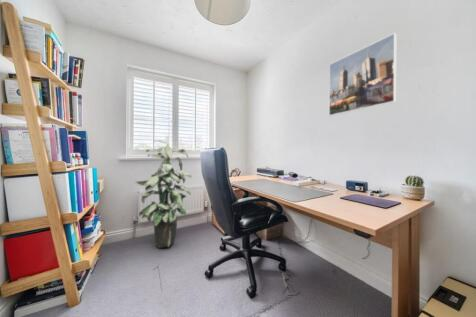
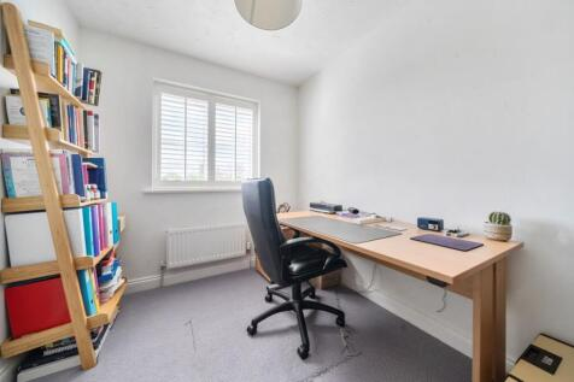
- indoor plant (164, 191)
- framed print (358, 80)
